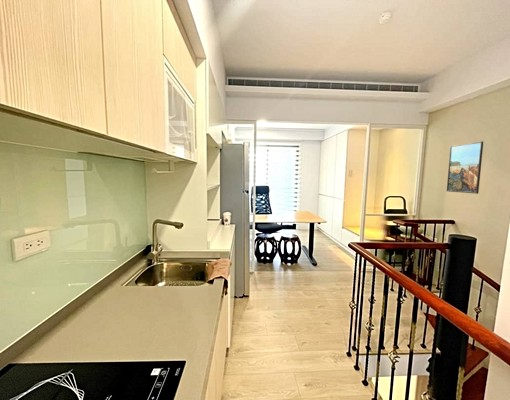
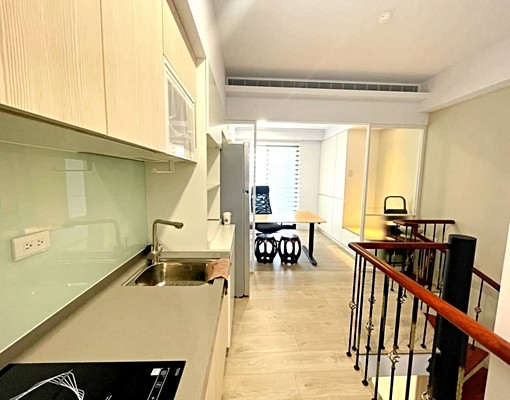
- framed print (463, 168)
